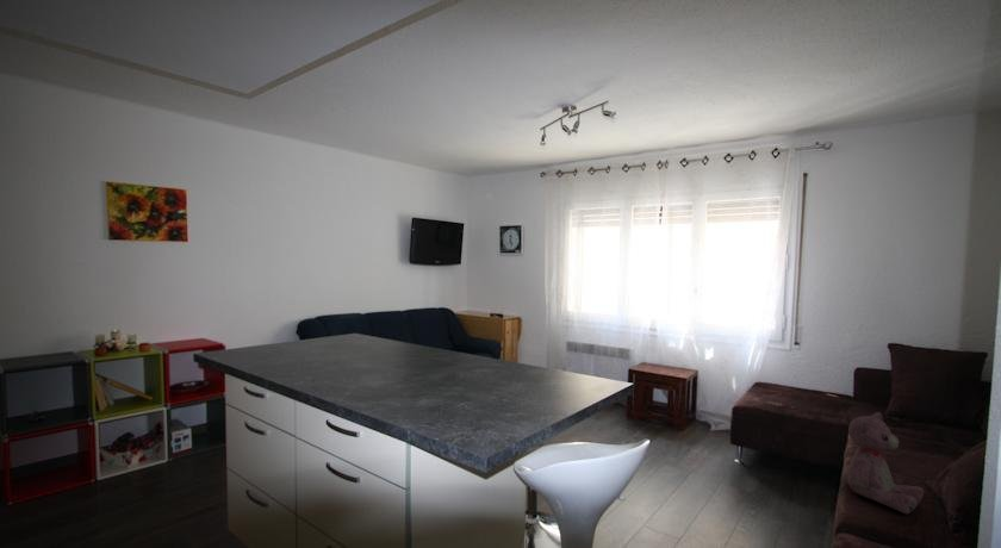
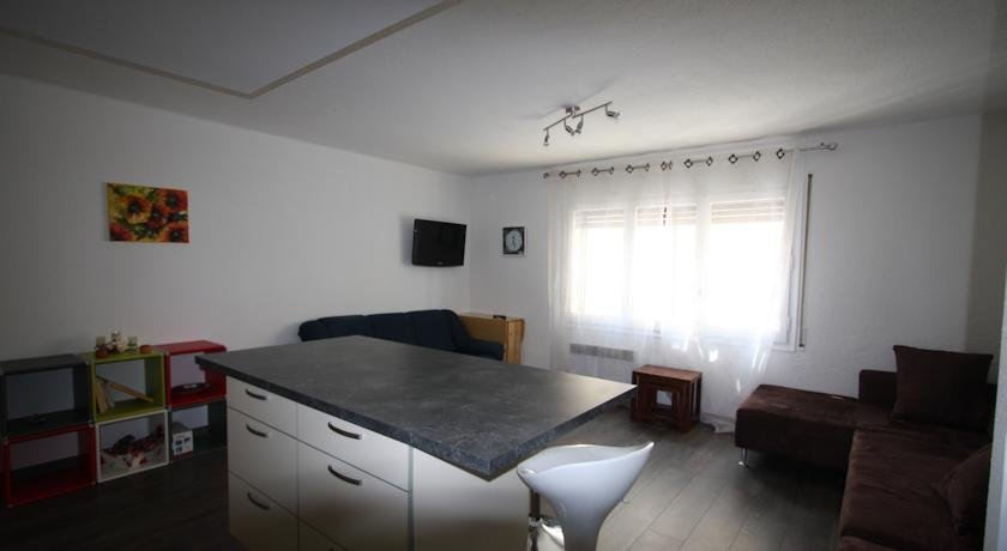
- teddy bear (883, 459)
